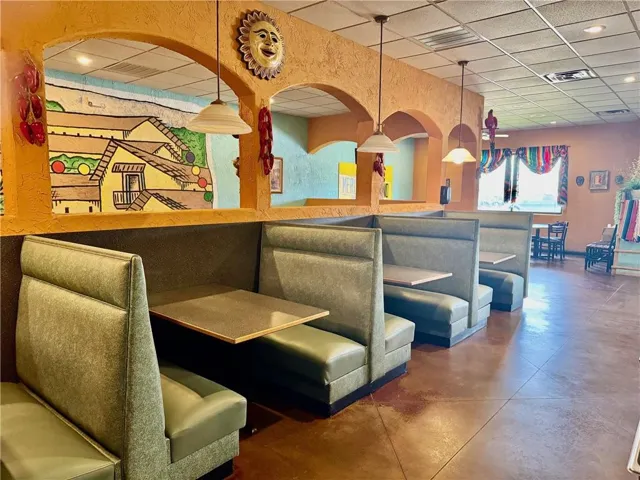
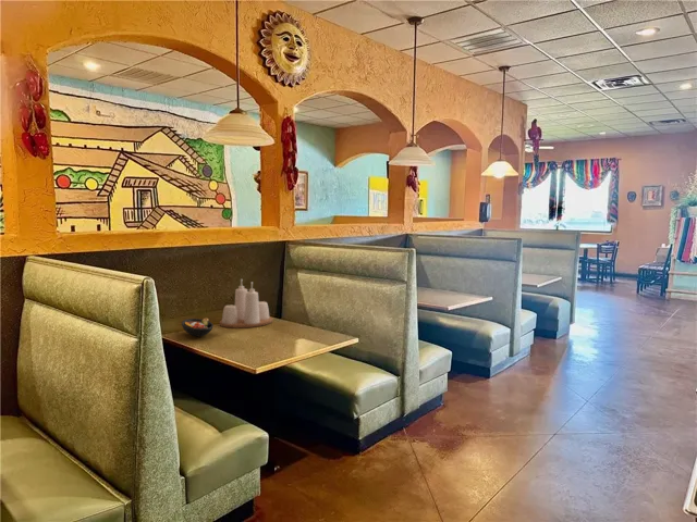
+ condiment set (246, 301)
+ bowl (197, 327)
